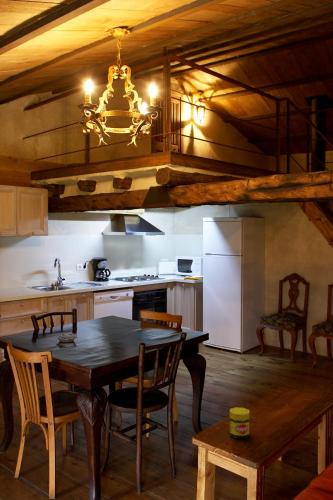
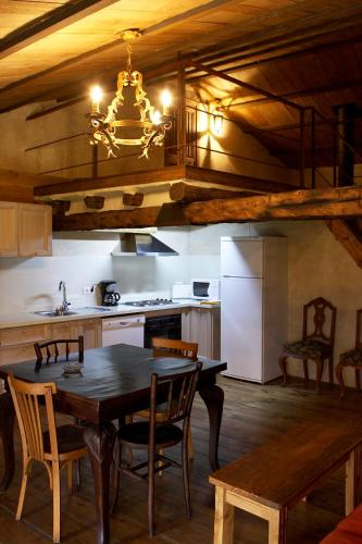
- jar (239, 423)
